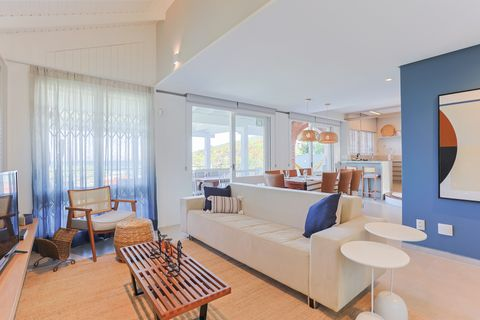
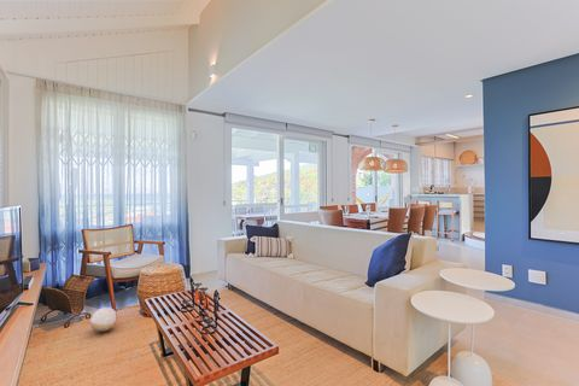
+ ball (104, 318)
